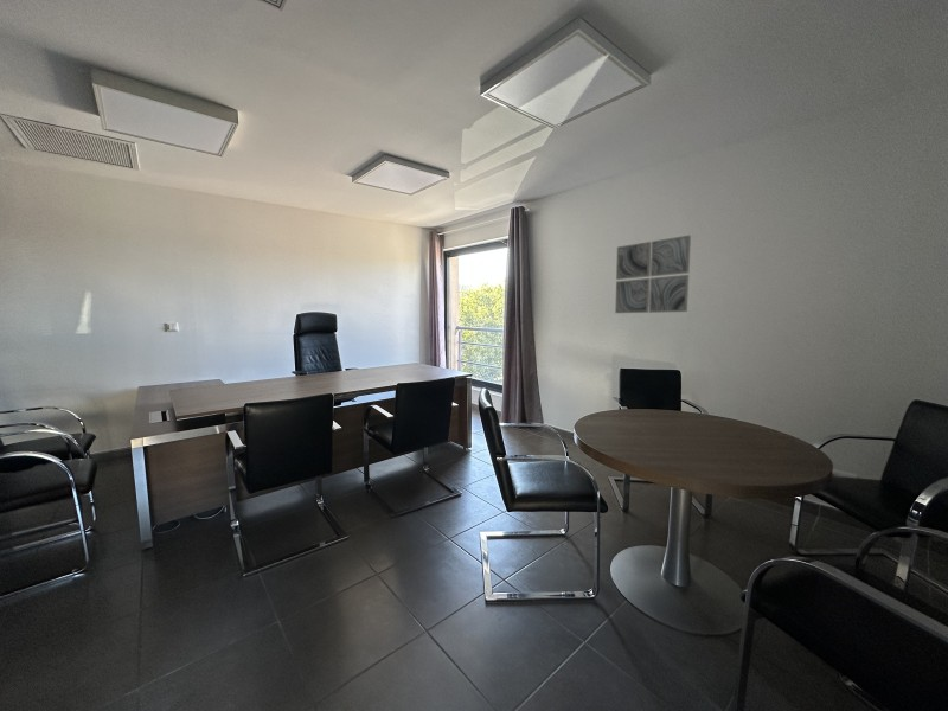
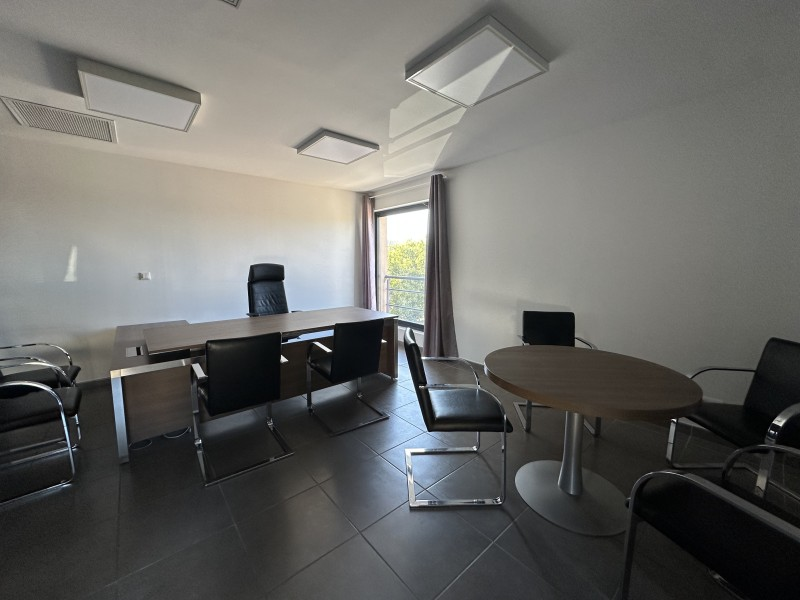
- wall art (648, 276)
